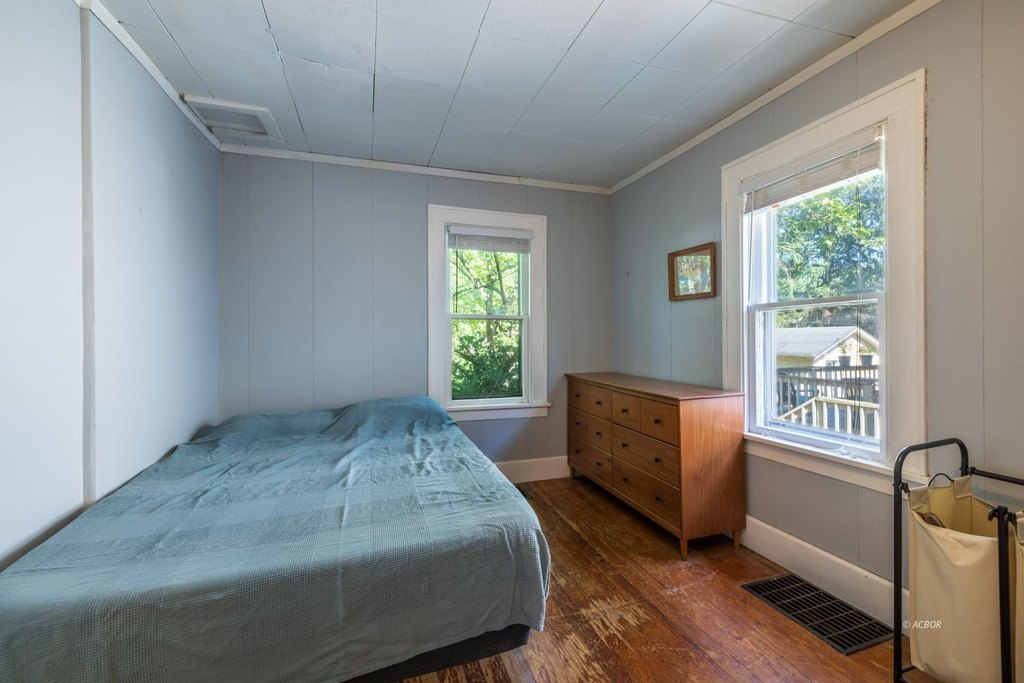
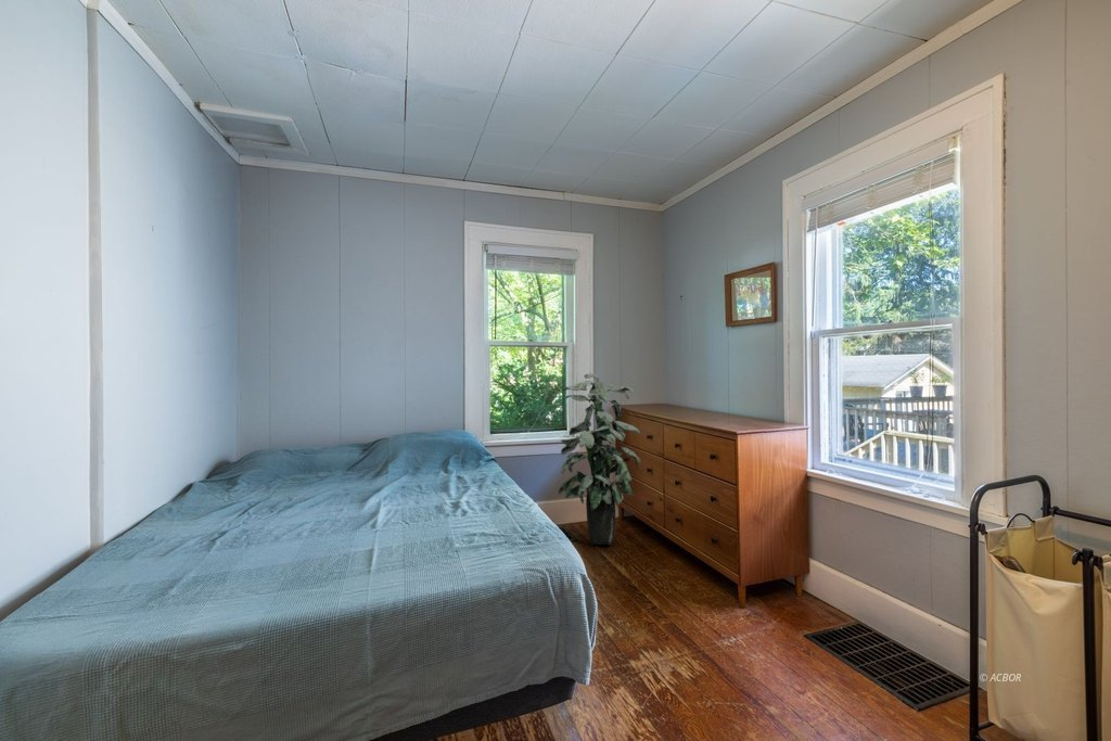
+ indoor plant (596, 457)
